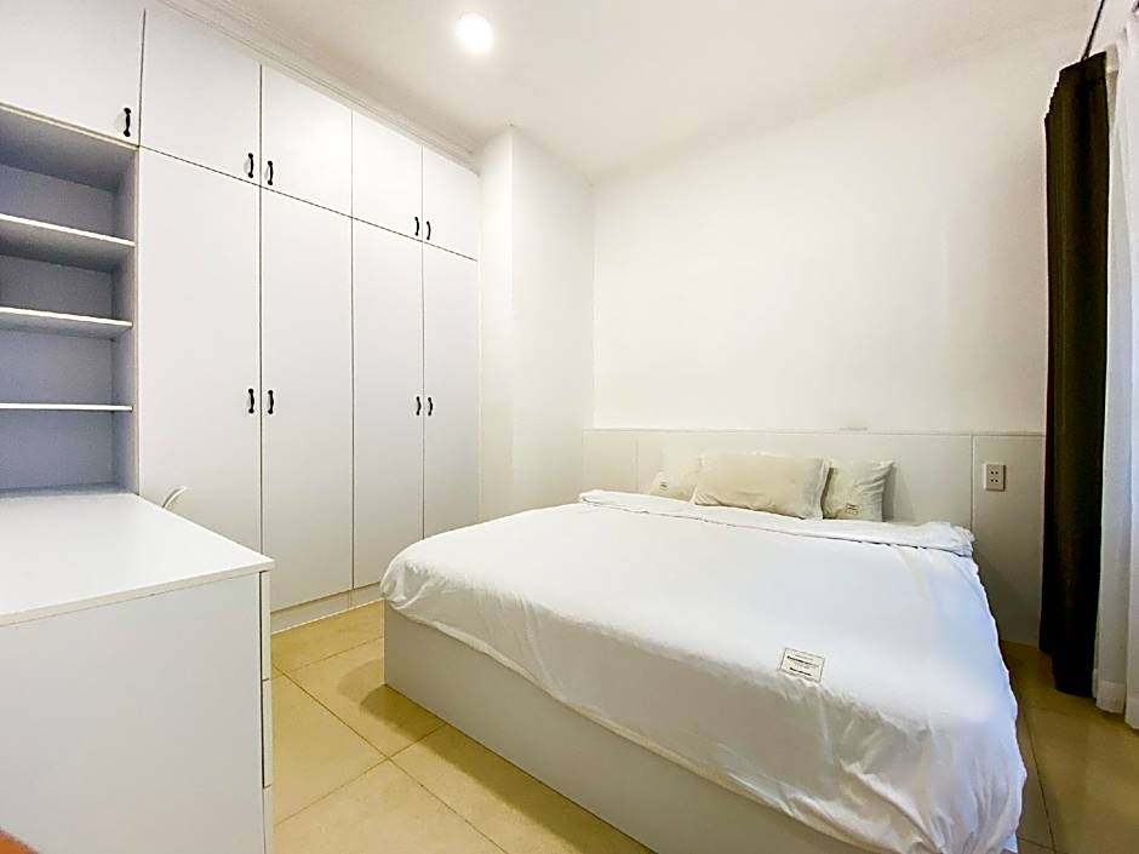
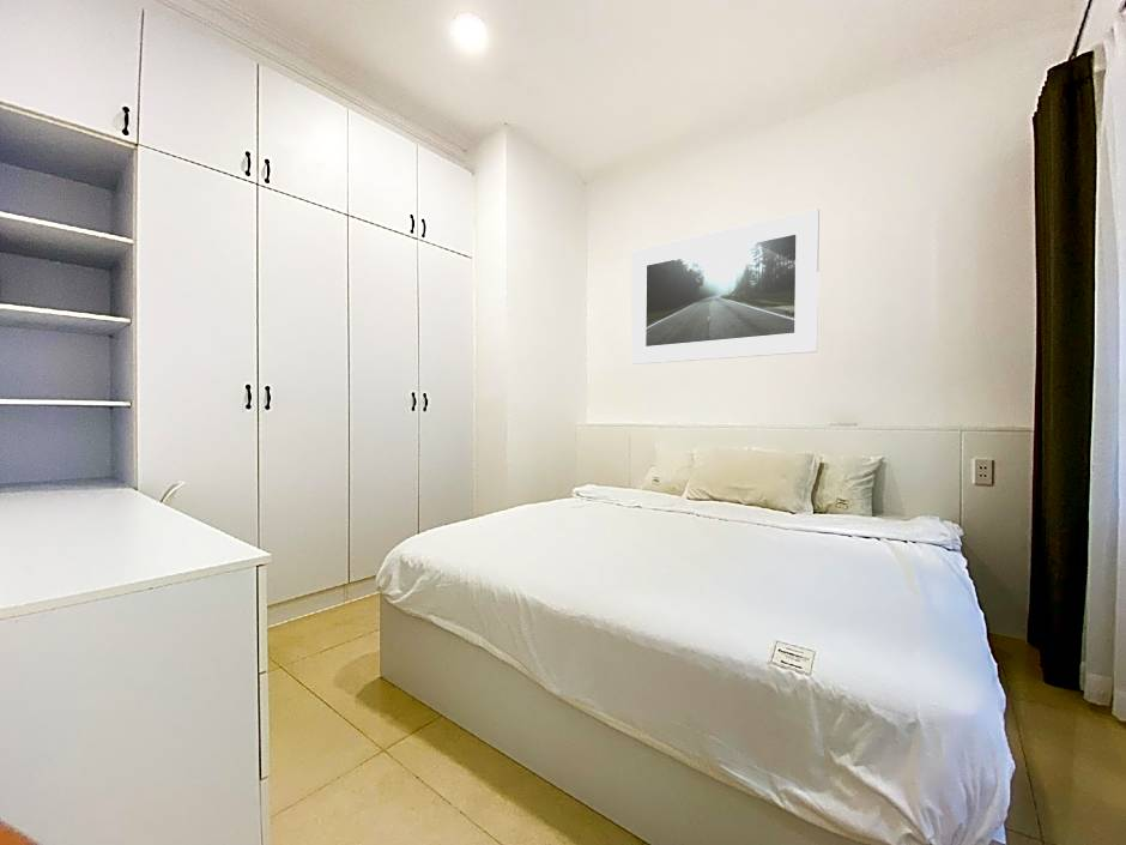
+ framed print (713, 296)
